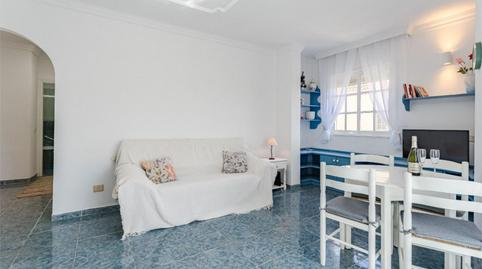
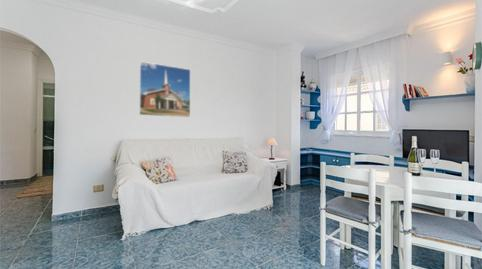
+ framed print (166, 91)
